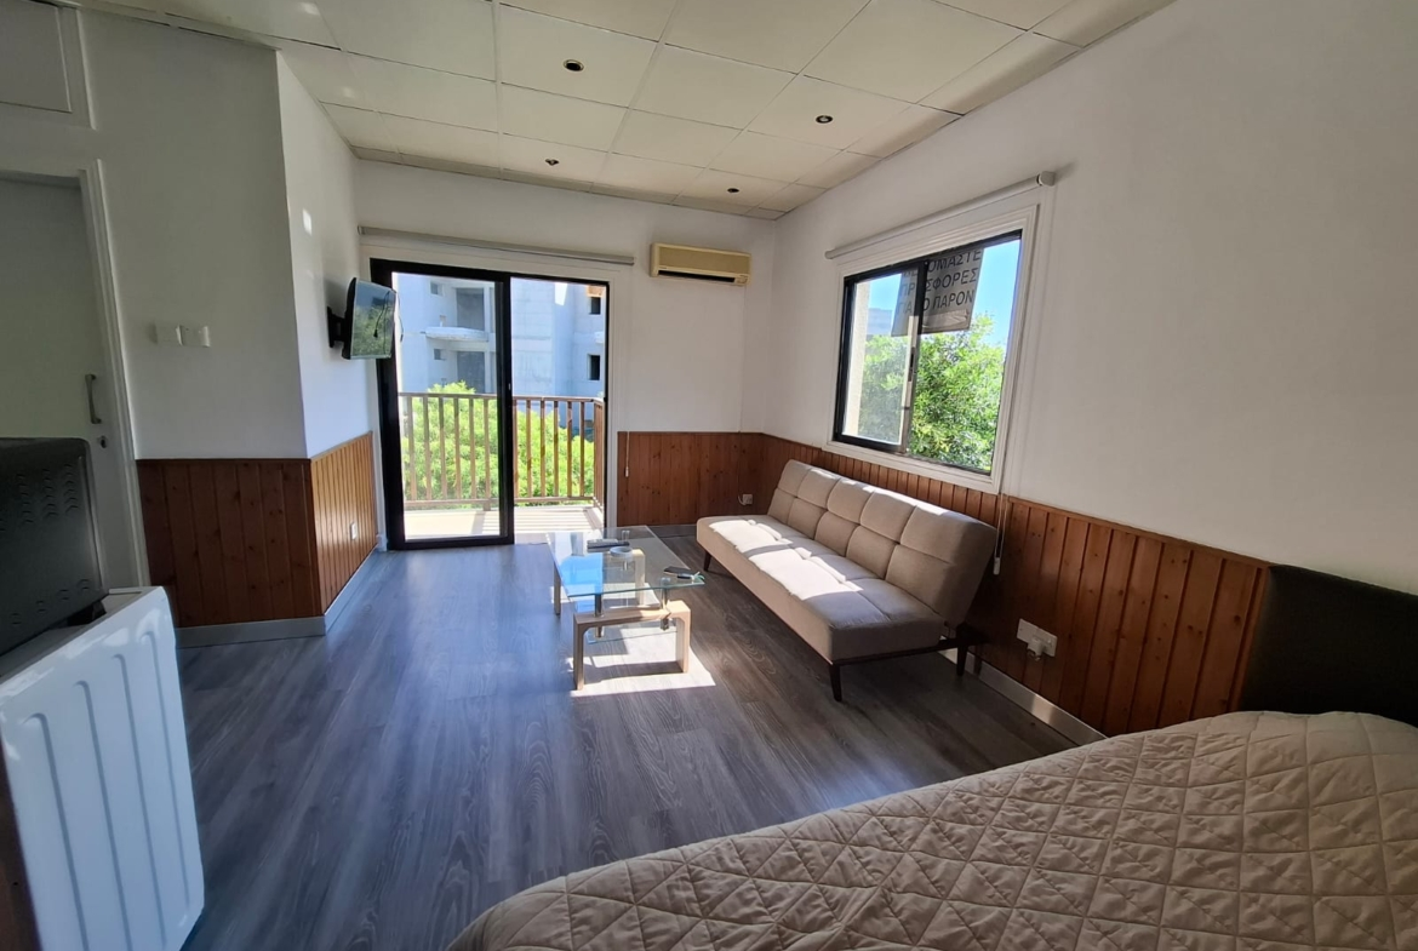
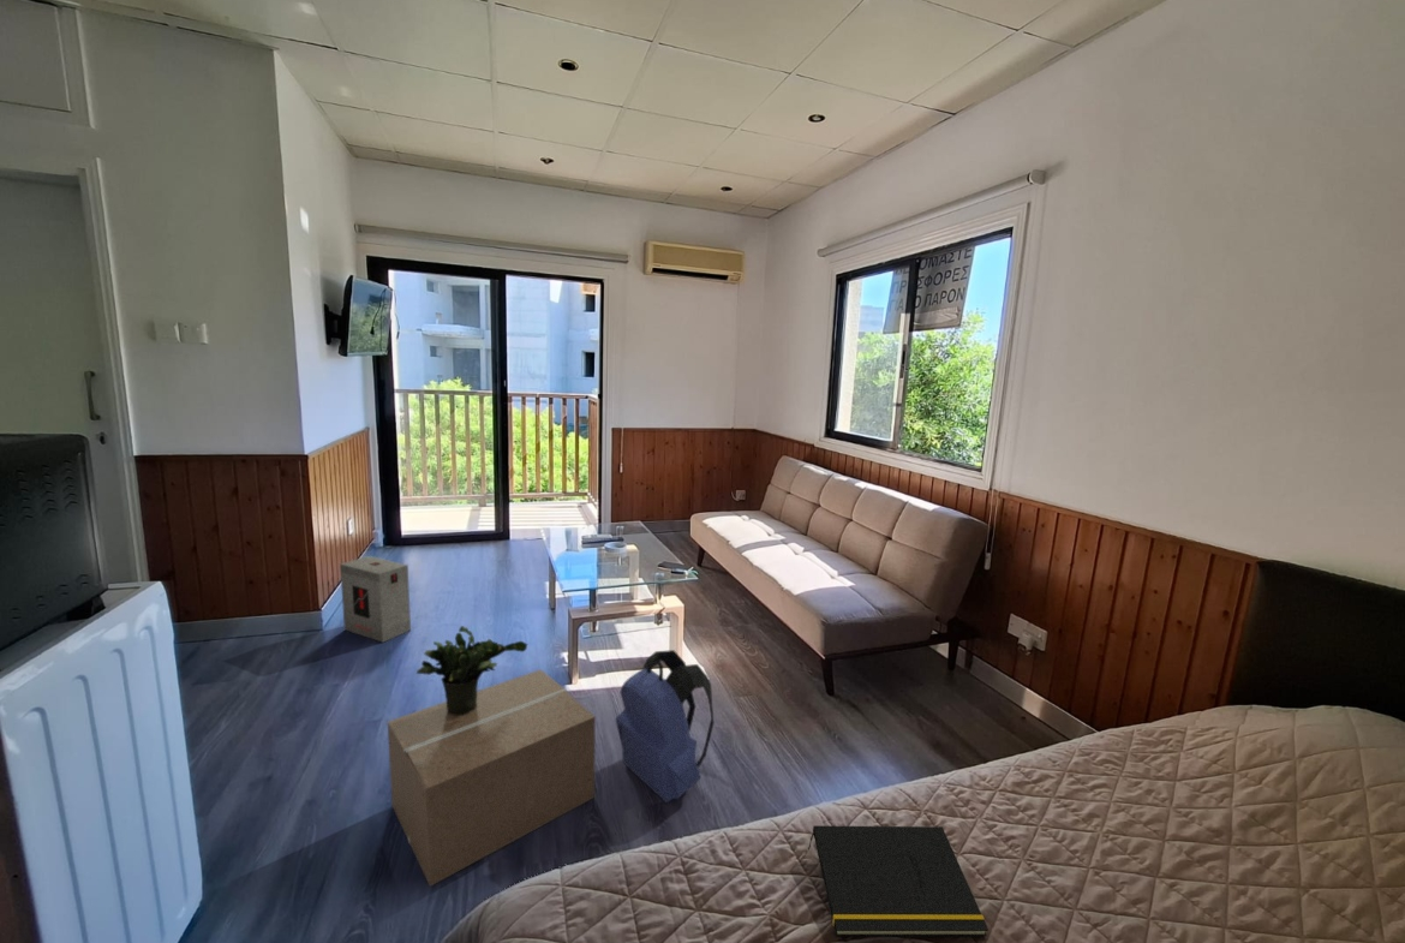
+ potted plant (476, 663)
+ box (376, 597)
+ backpack (671, 712)
+ notepad (893, 876)
+ cardboard box (494, 759)
